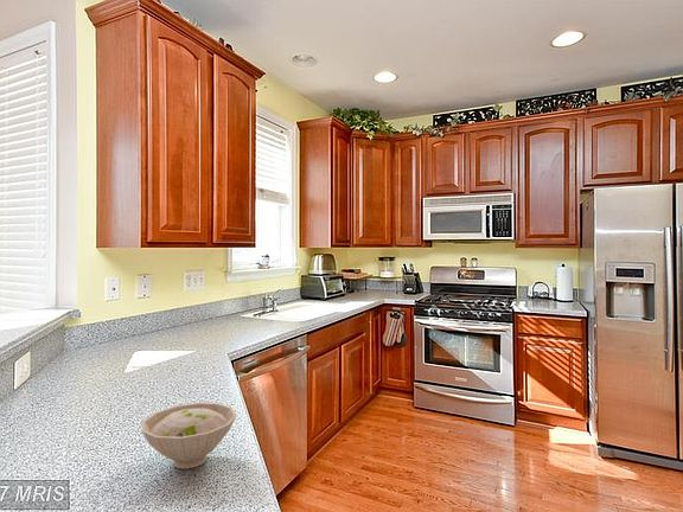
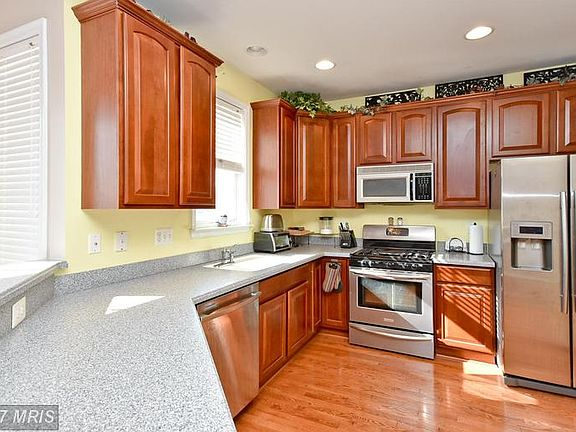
- bowl (190, 436)
